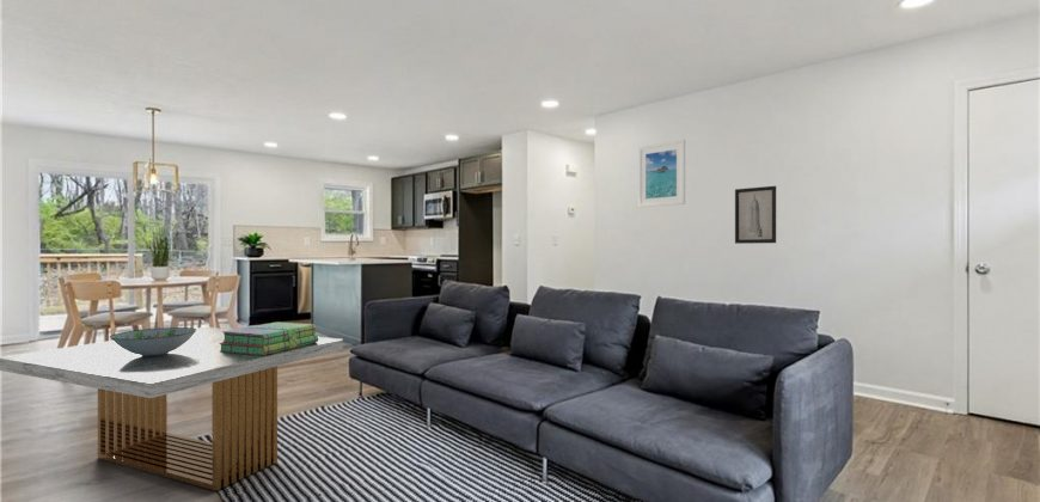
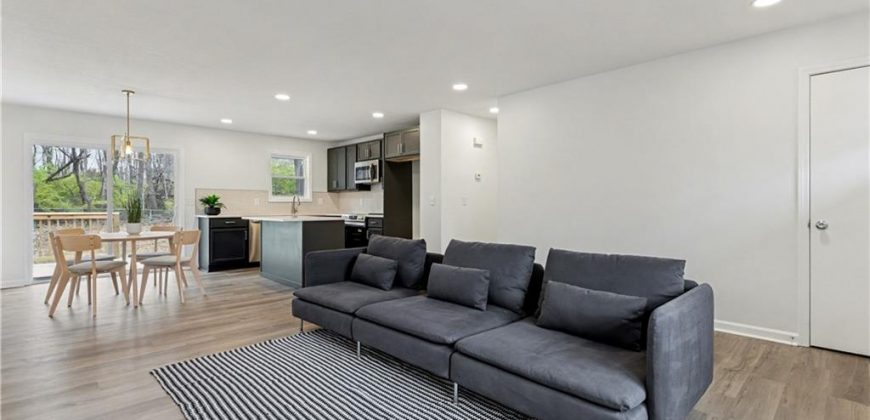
- stack of books (270, 336)
- coffee table (181, 390)
- wall art (754, 215)
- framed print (661, 175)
- decorative bowl (154, 343)
